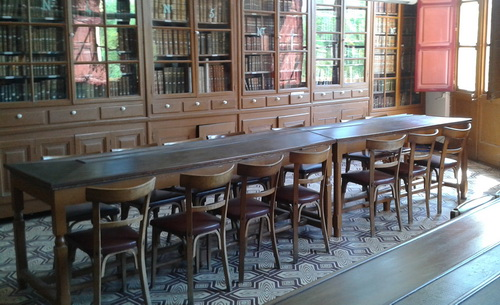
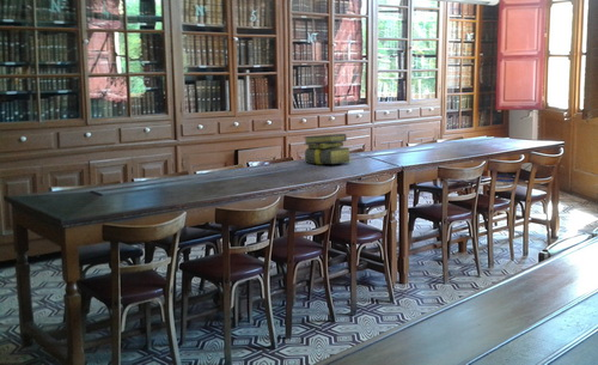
+ stack of books (325, 148)
